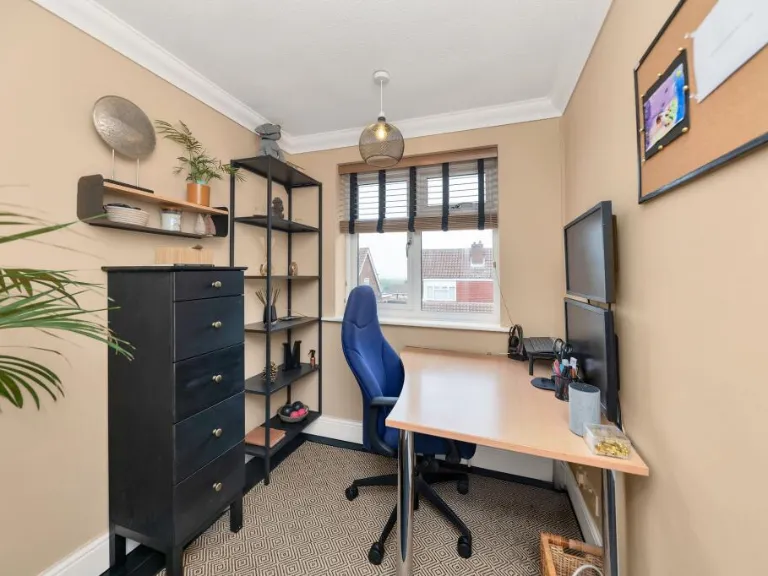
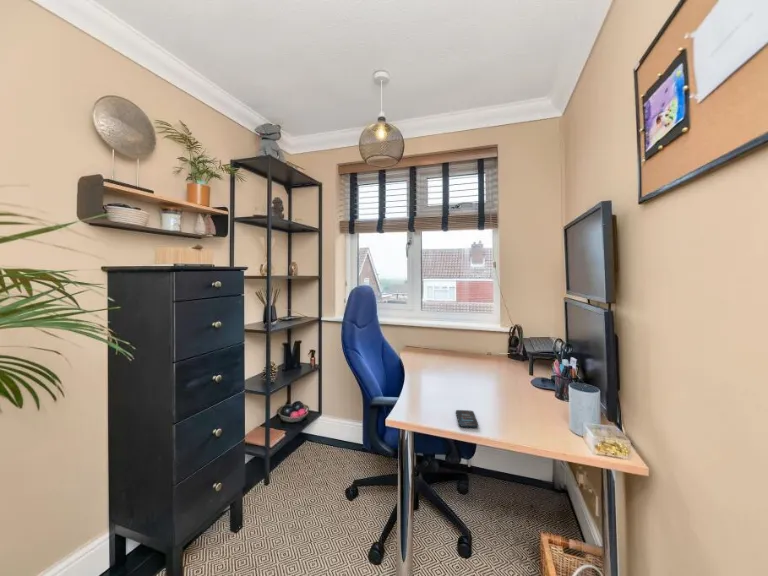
+ smartphone (466, 418)
